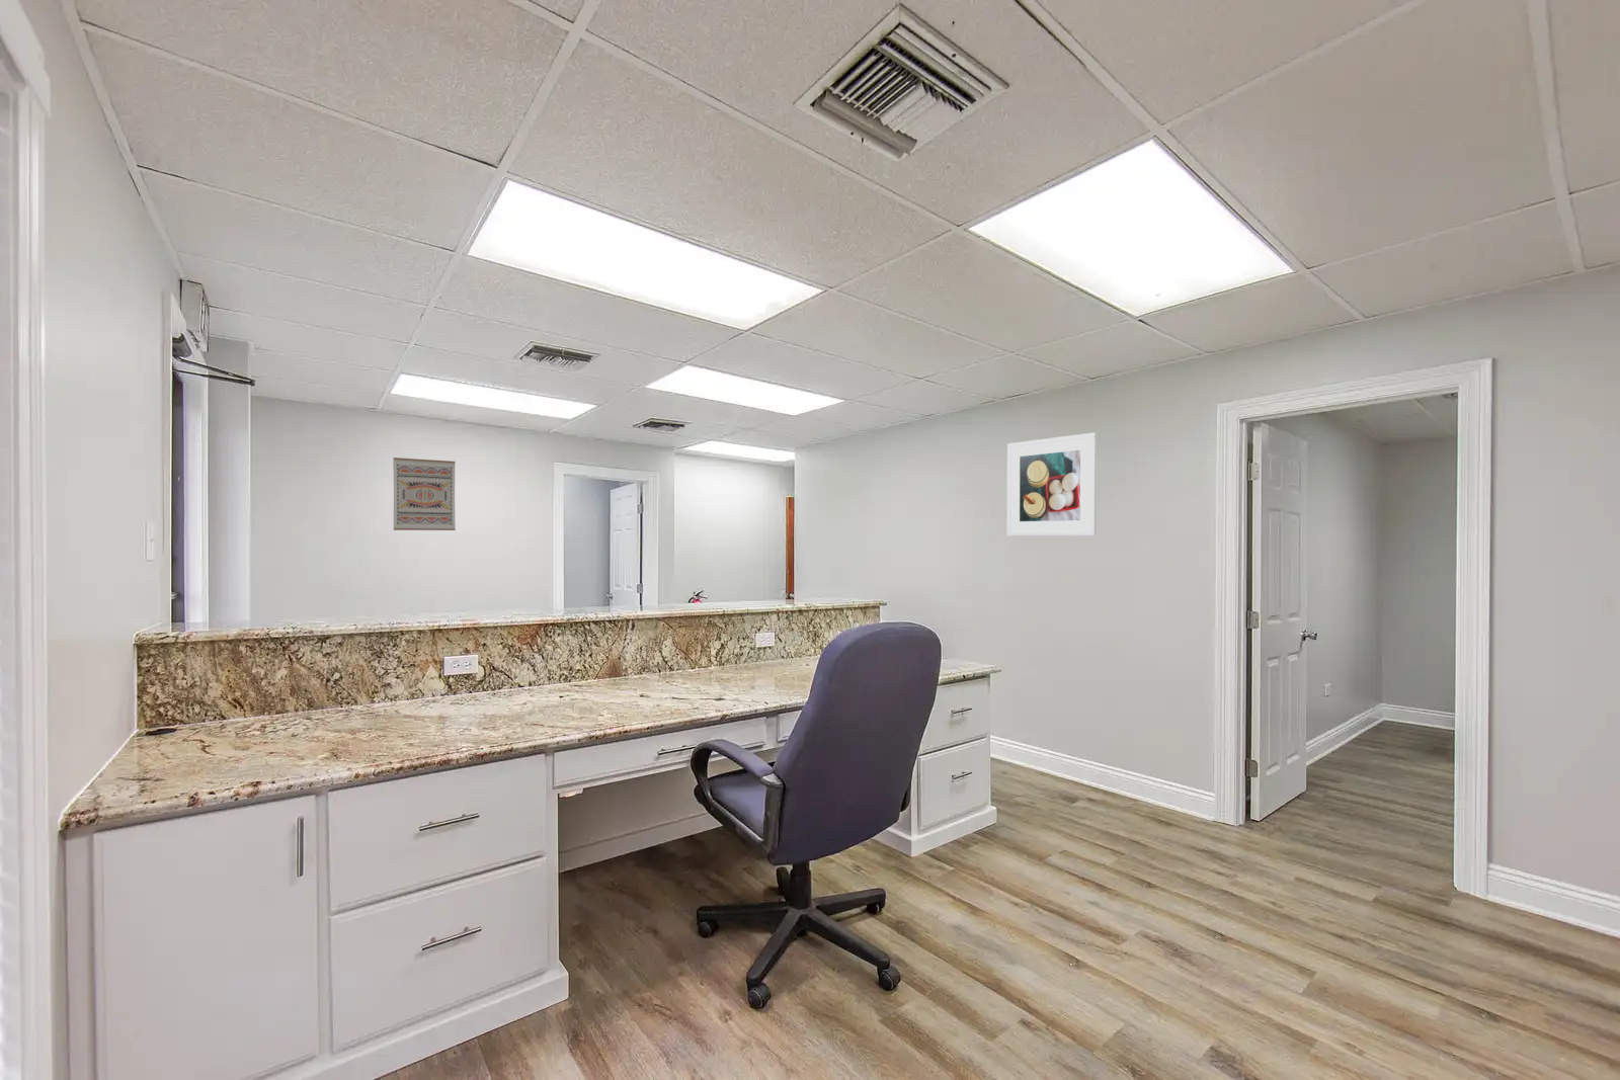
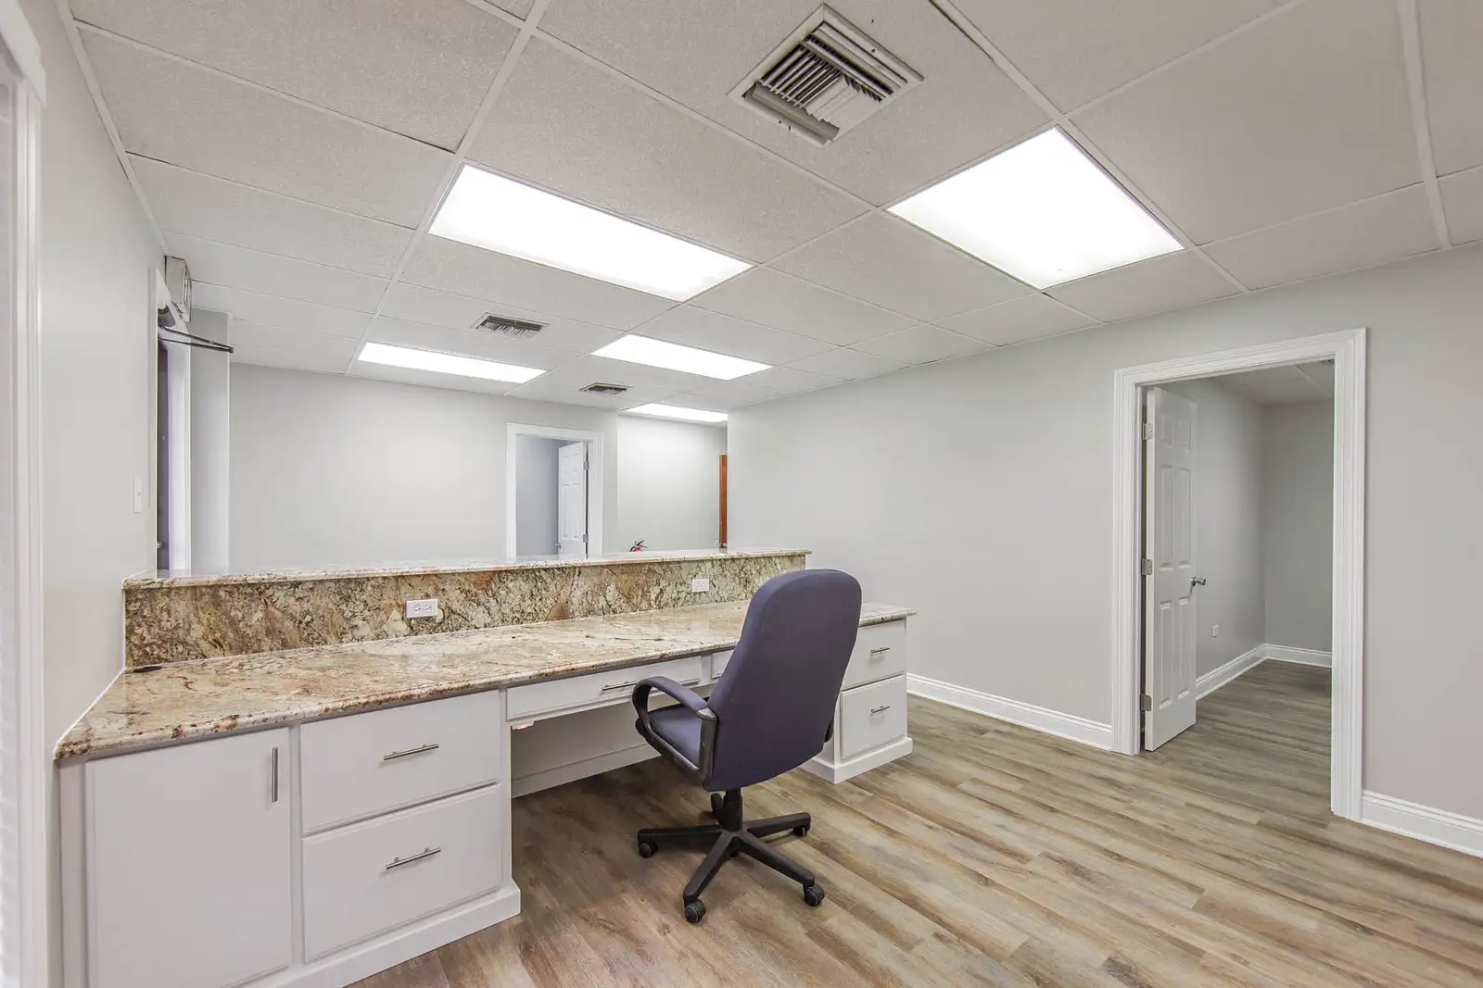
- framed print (1049, 487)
- wall art (424, 495)
